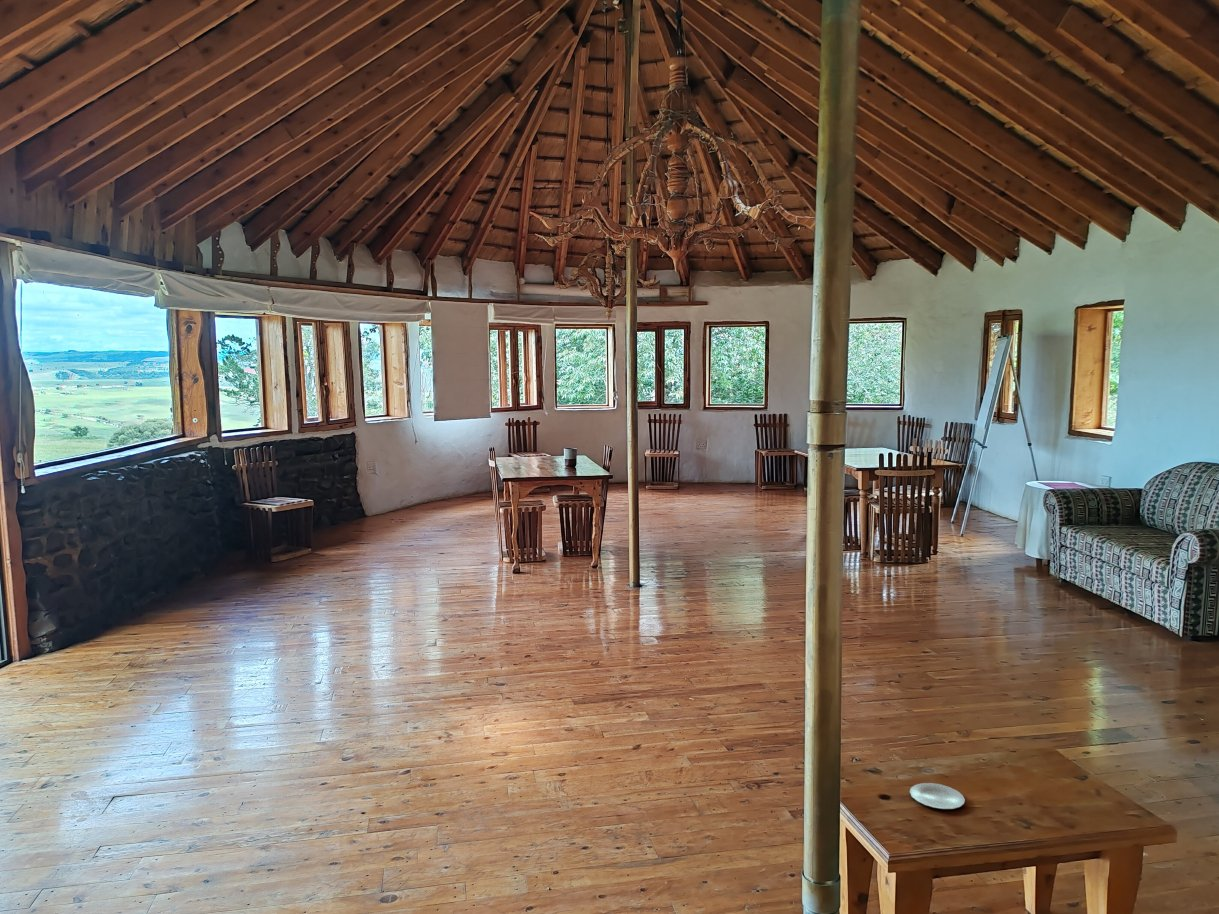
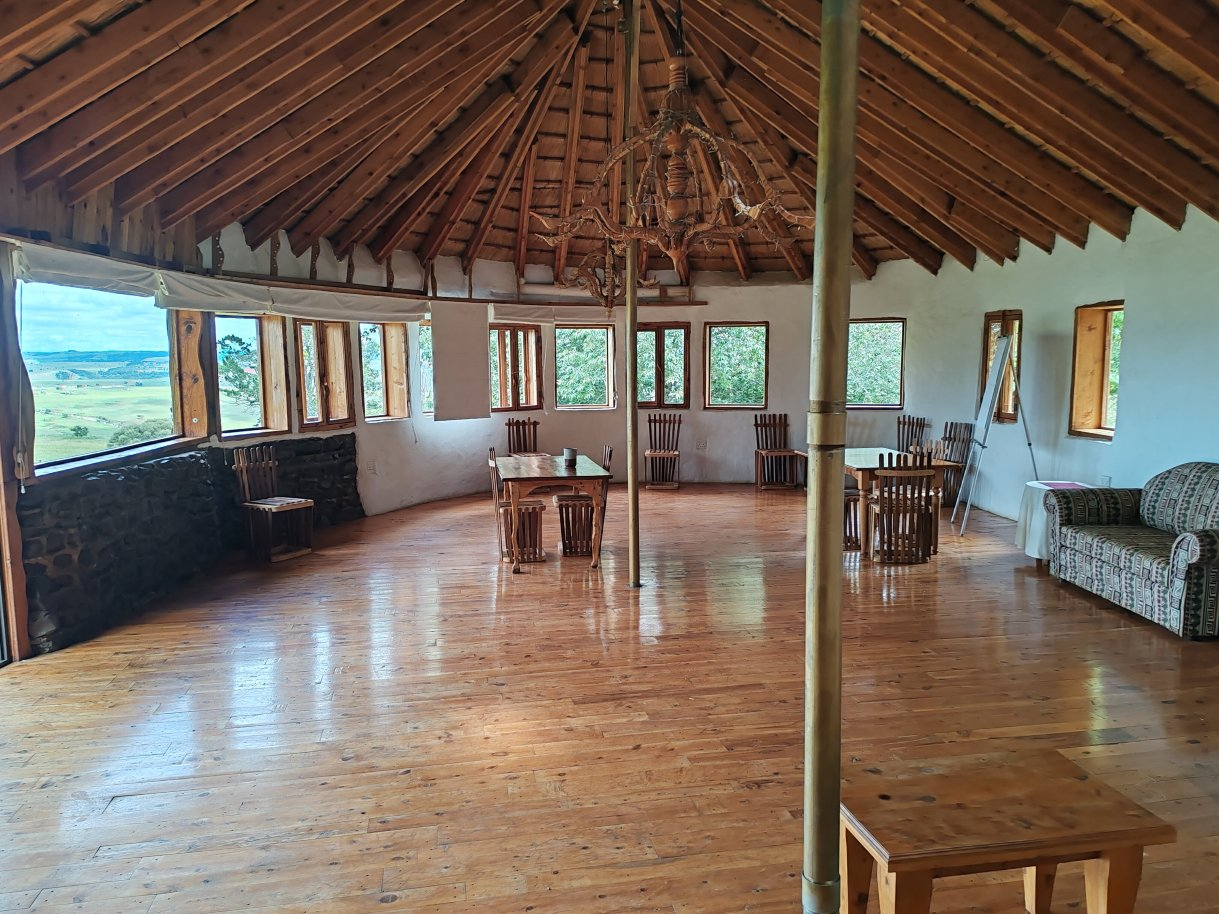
- plate (931, 783)
